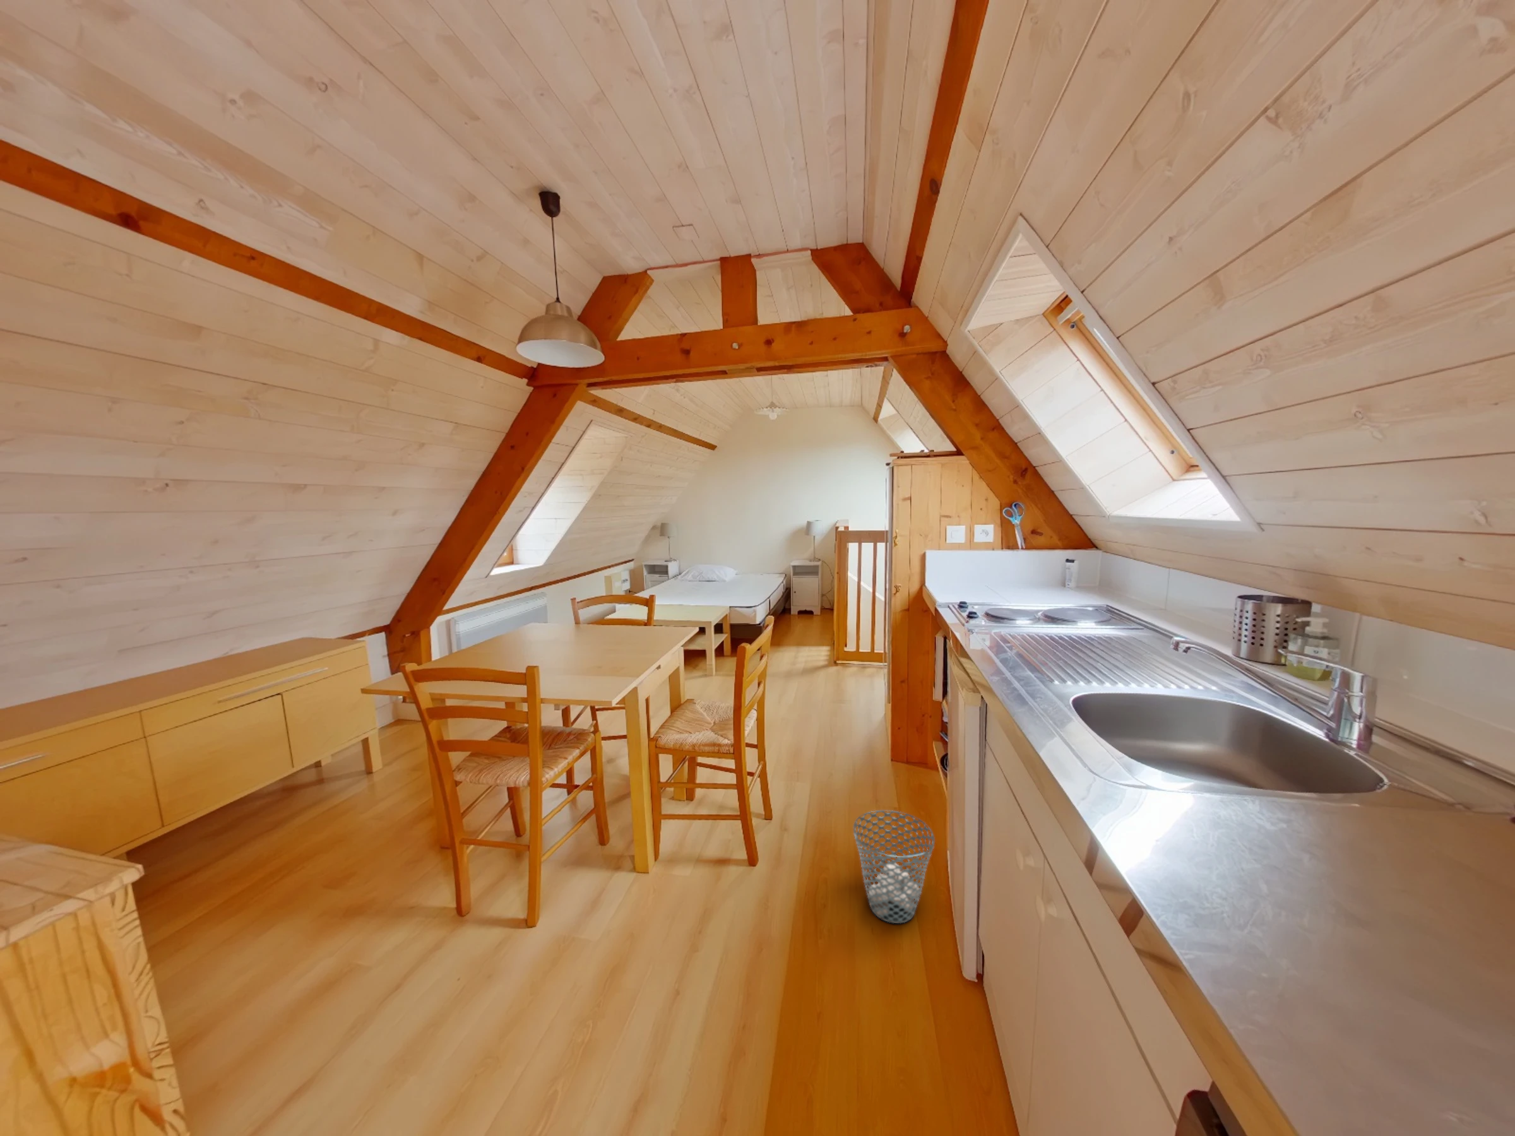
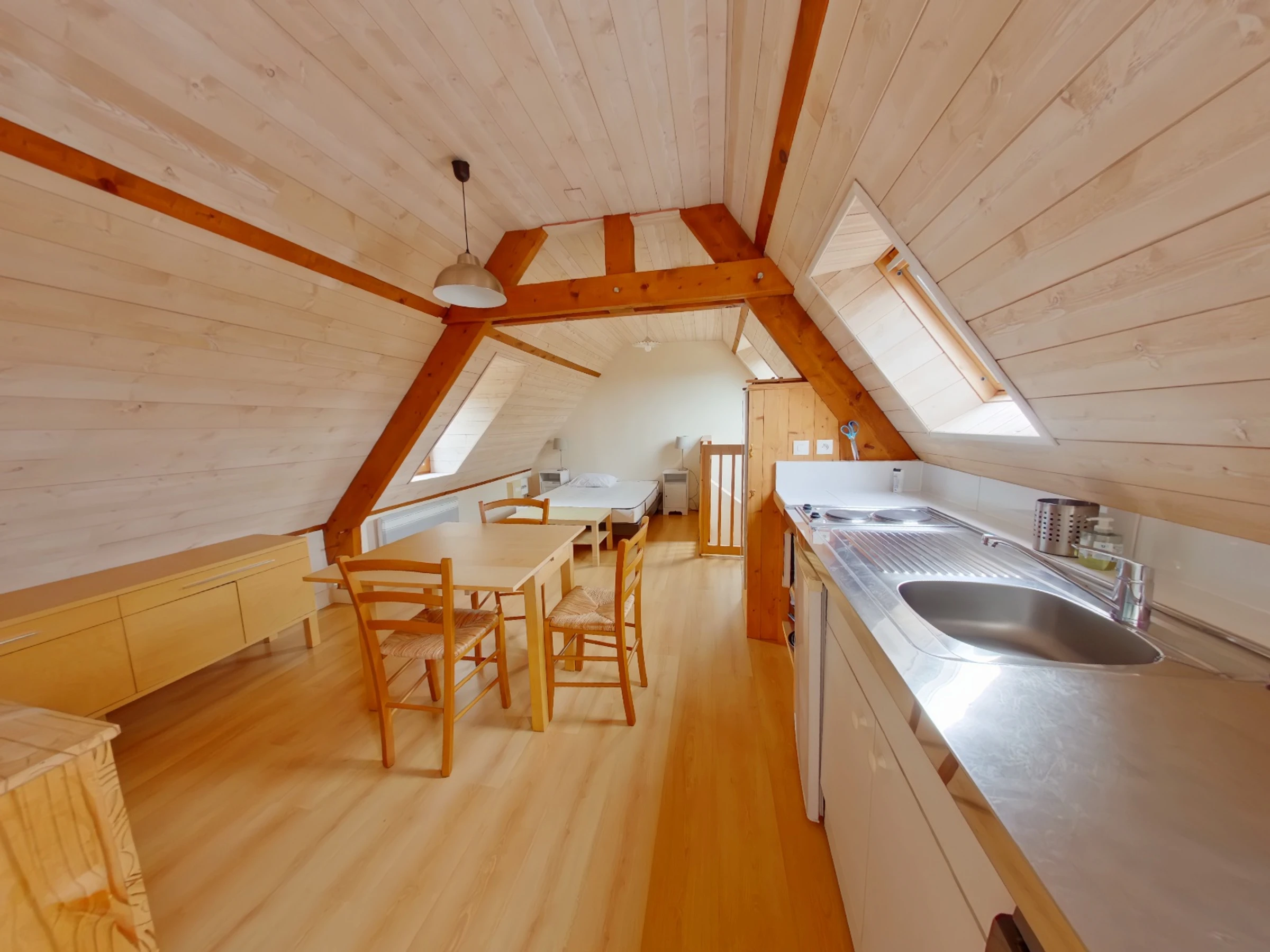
- waste basket (892, 869)
